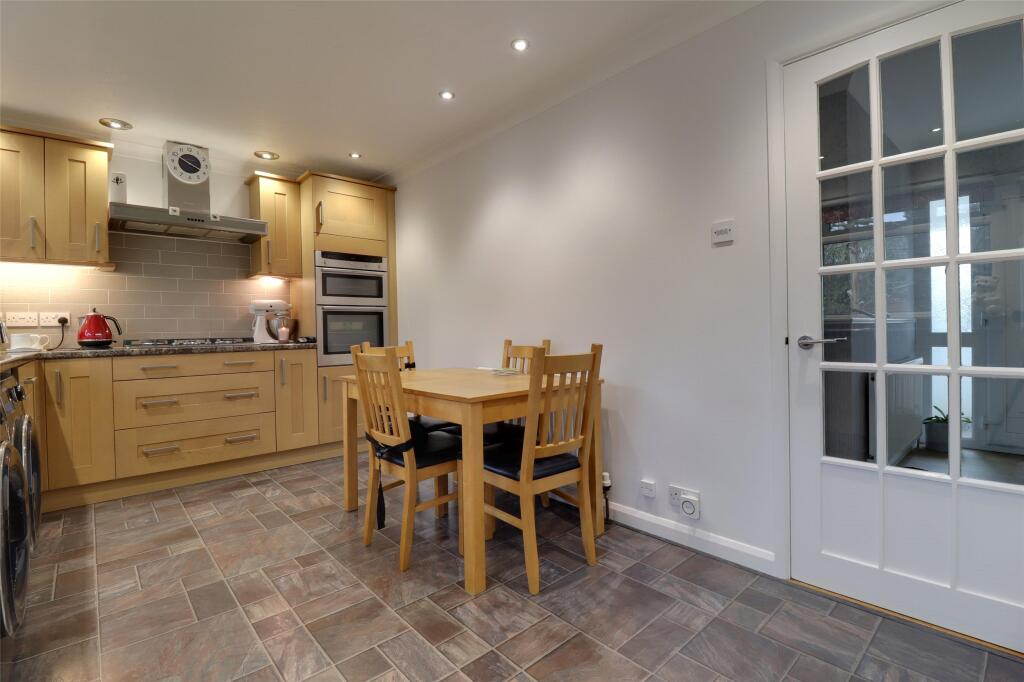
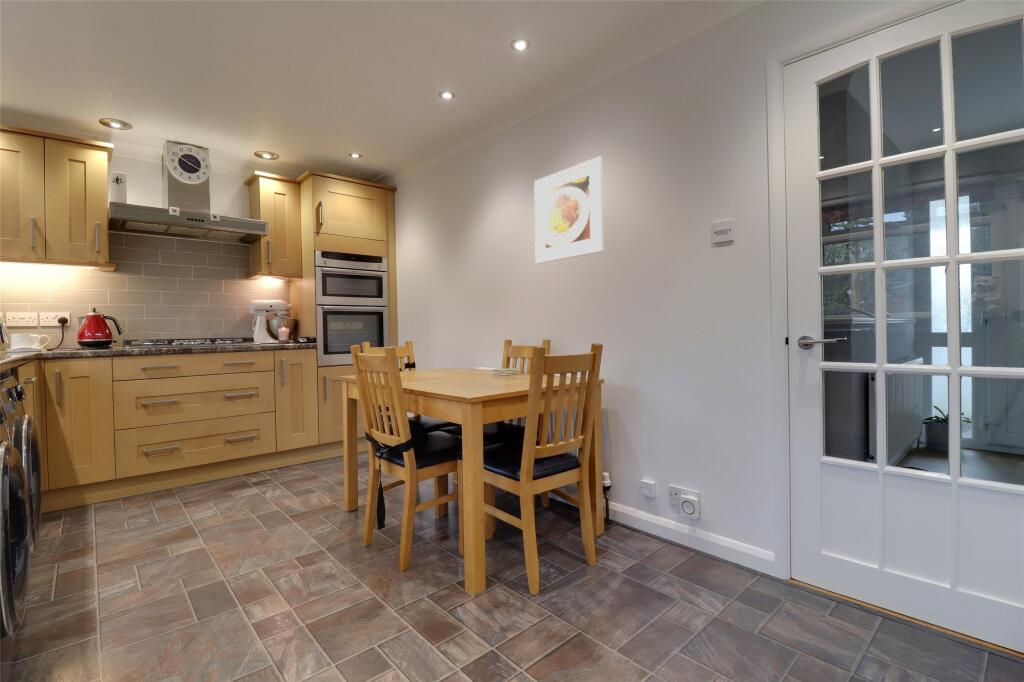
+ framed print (566, 213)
